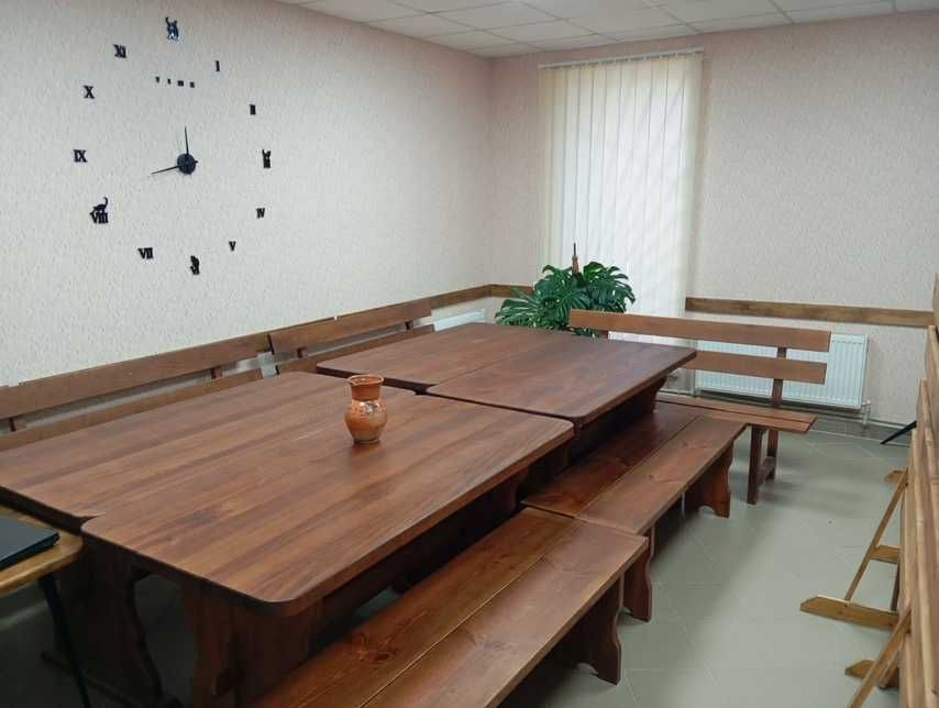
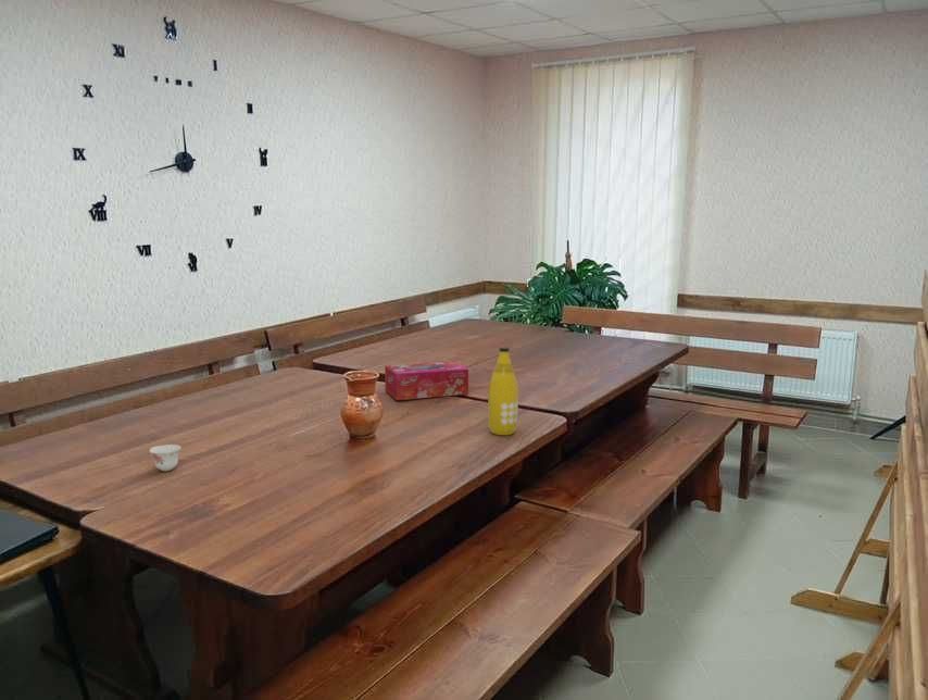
+ teacup (163, 459)
+ bottle (503, 389)
+ tissue box (426, 379)
